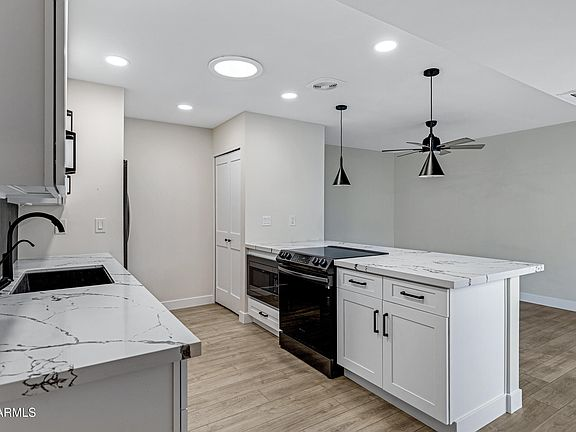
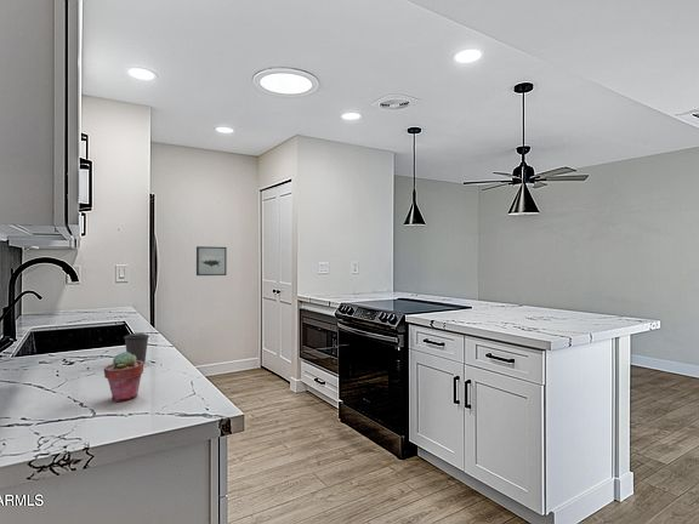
+ wall art (211, 261)
+ potted succulent (124, 374)
+ coffee cup (136, 348)
